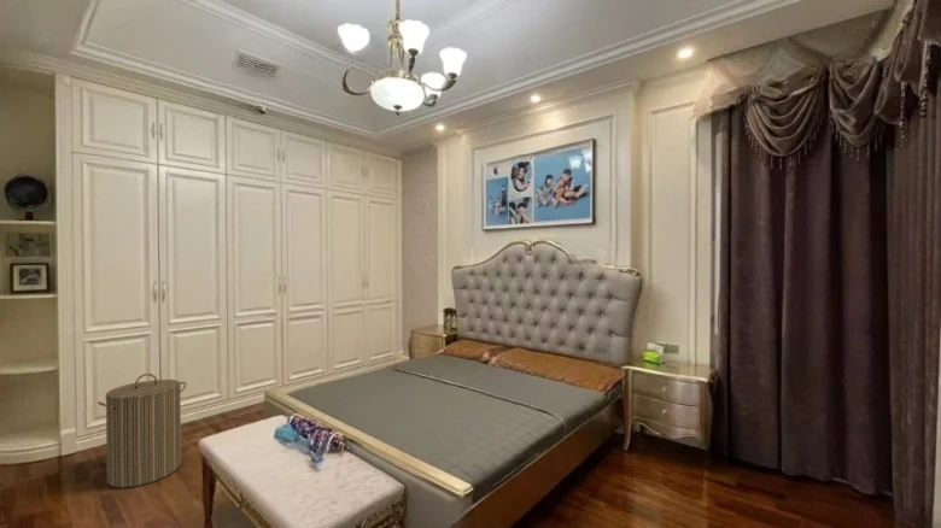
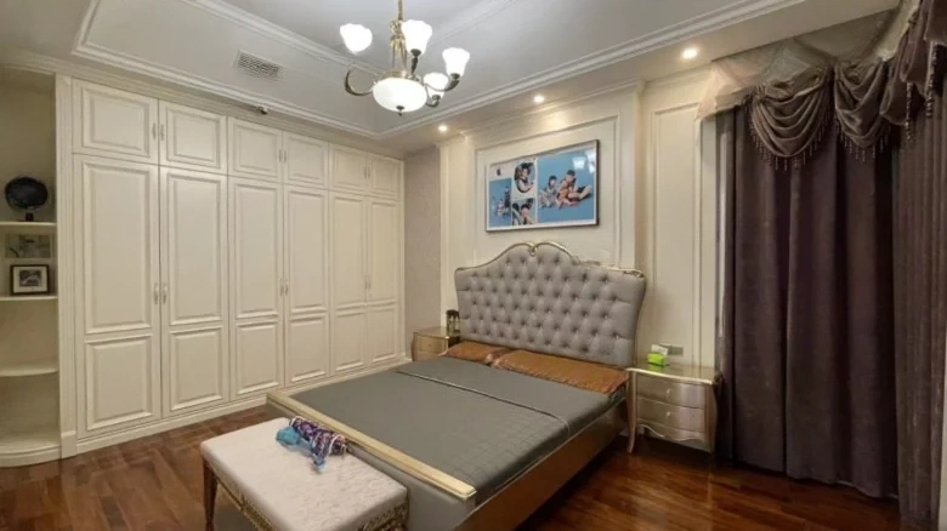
- laundry hamper (145, 423)
